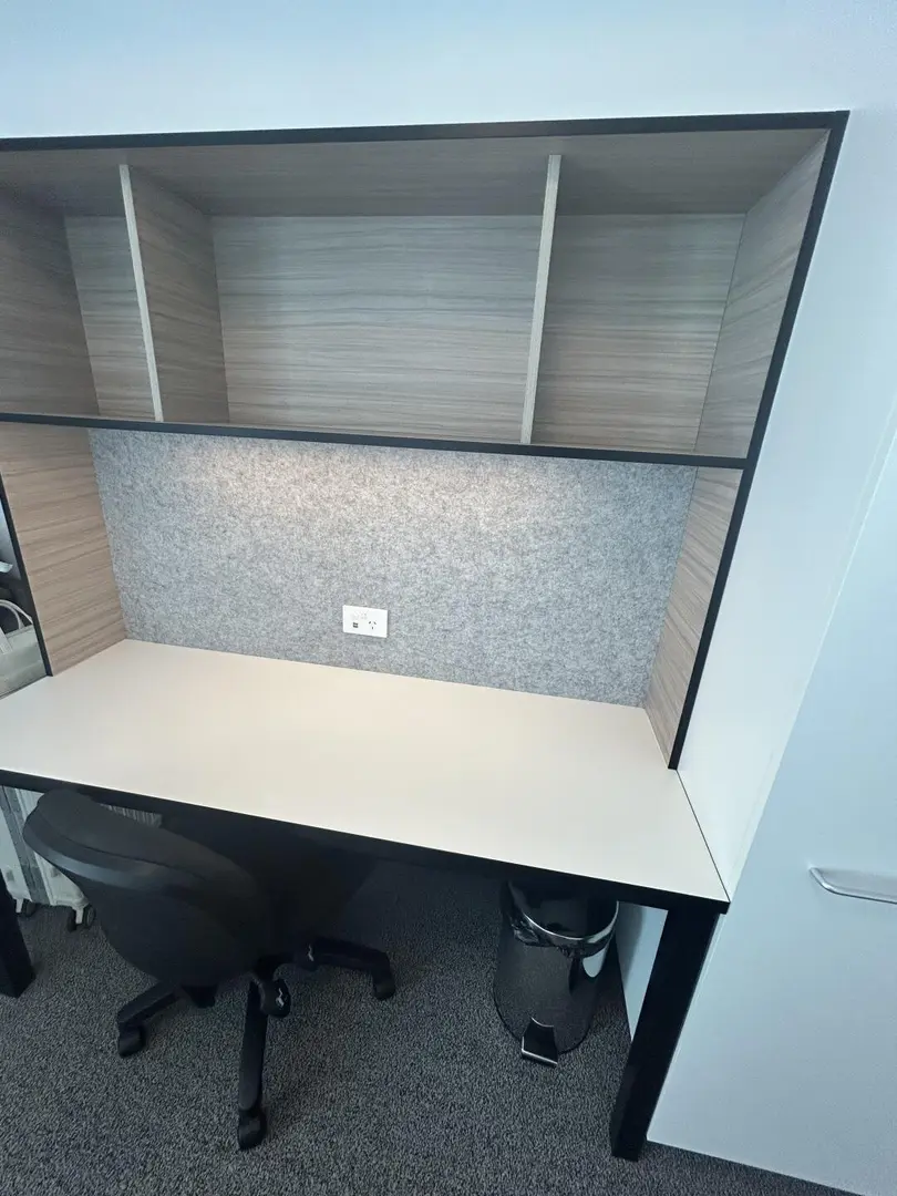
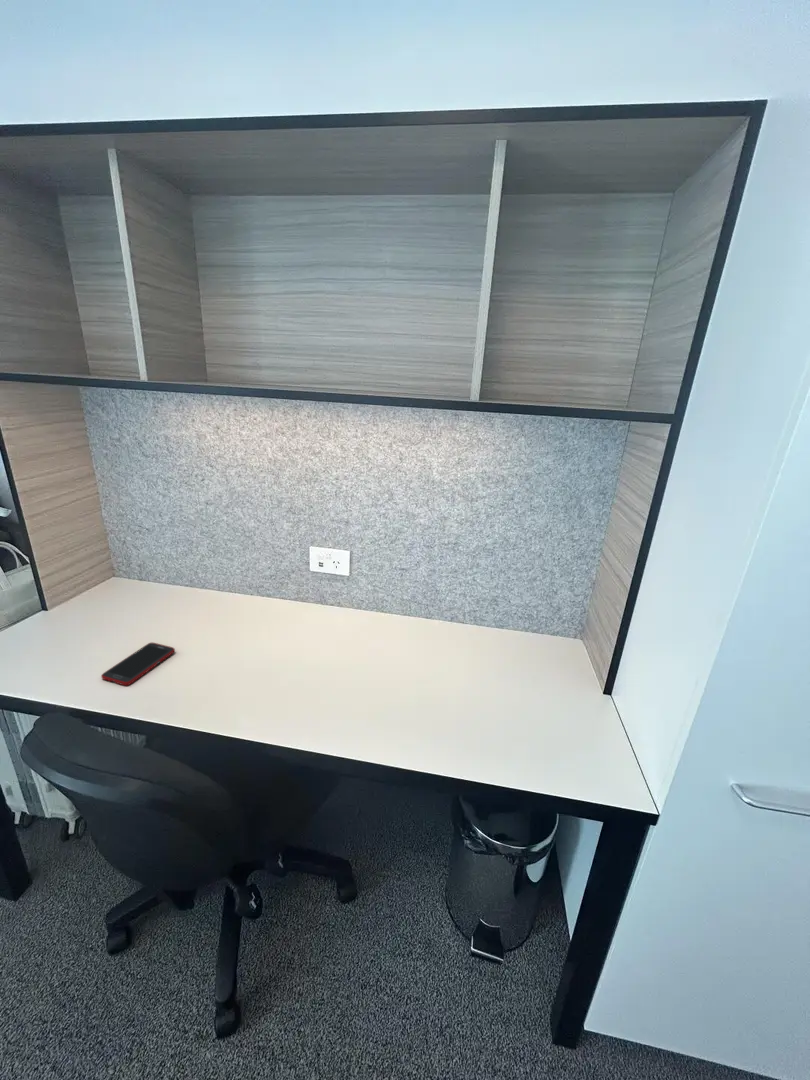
+ cell phone (140, 662)
